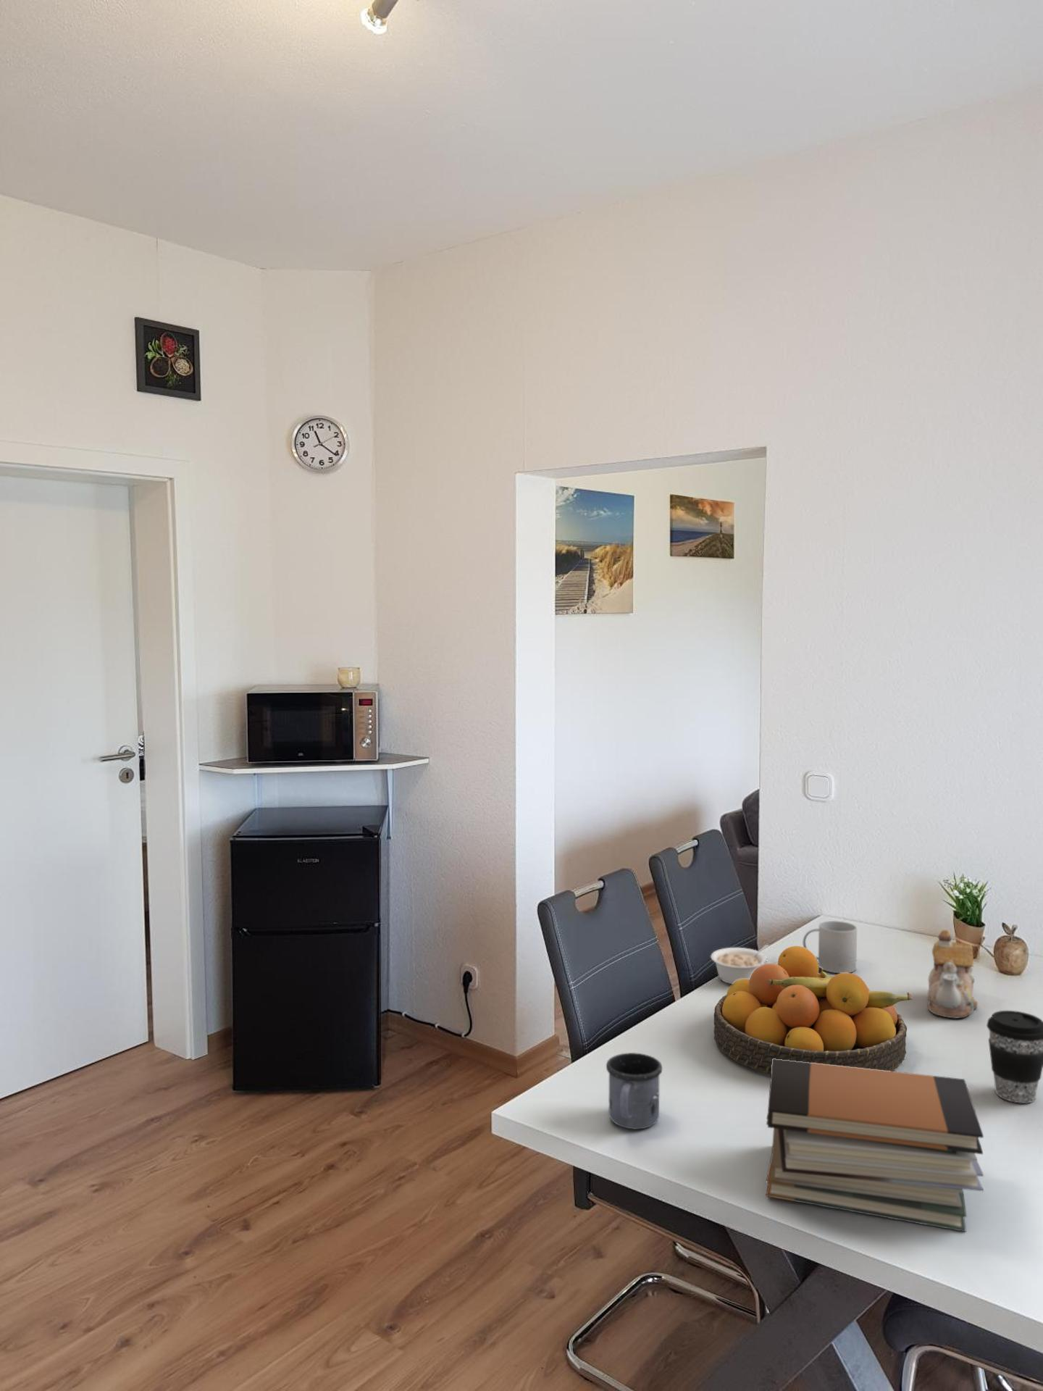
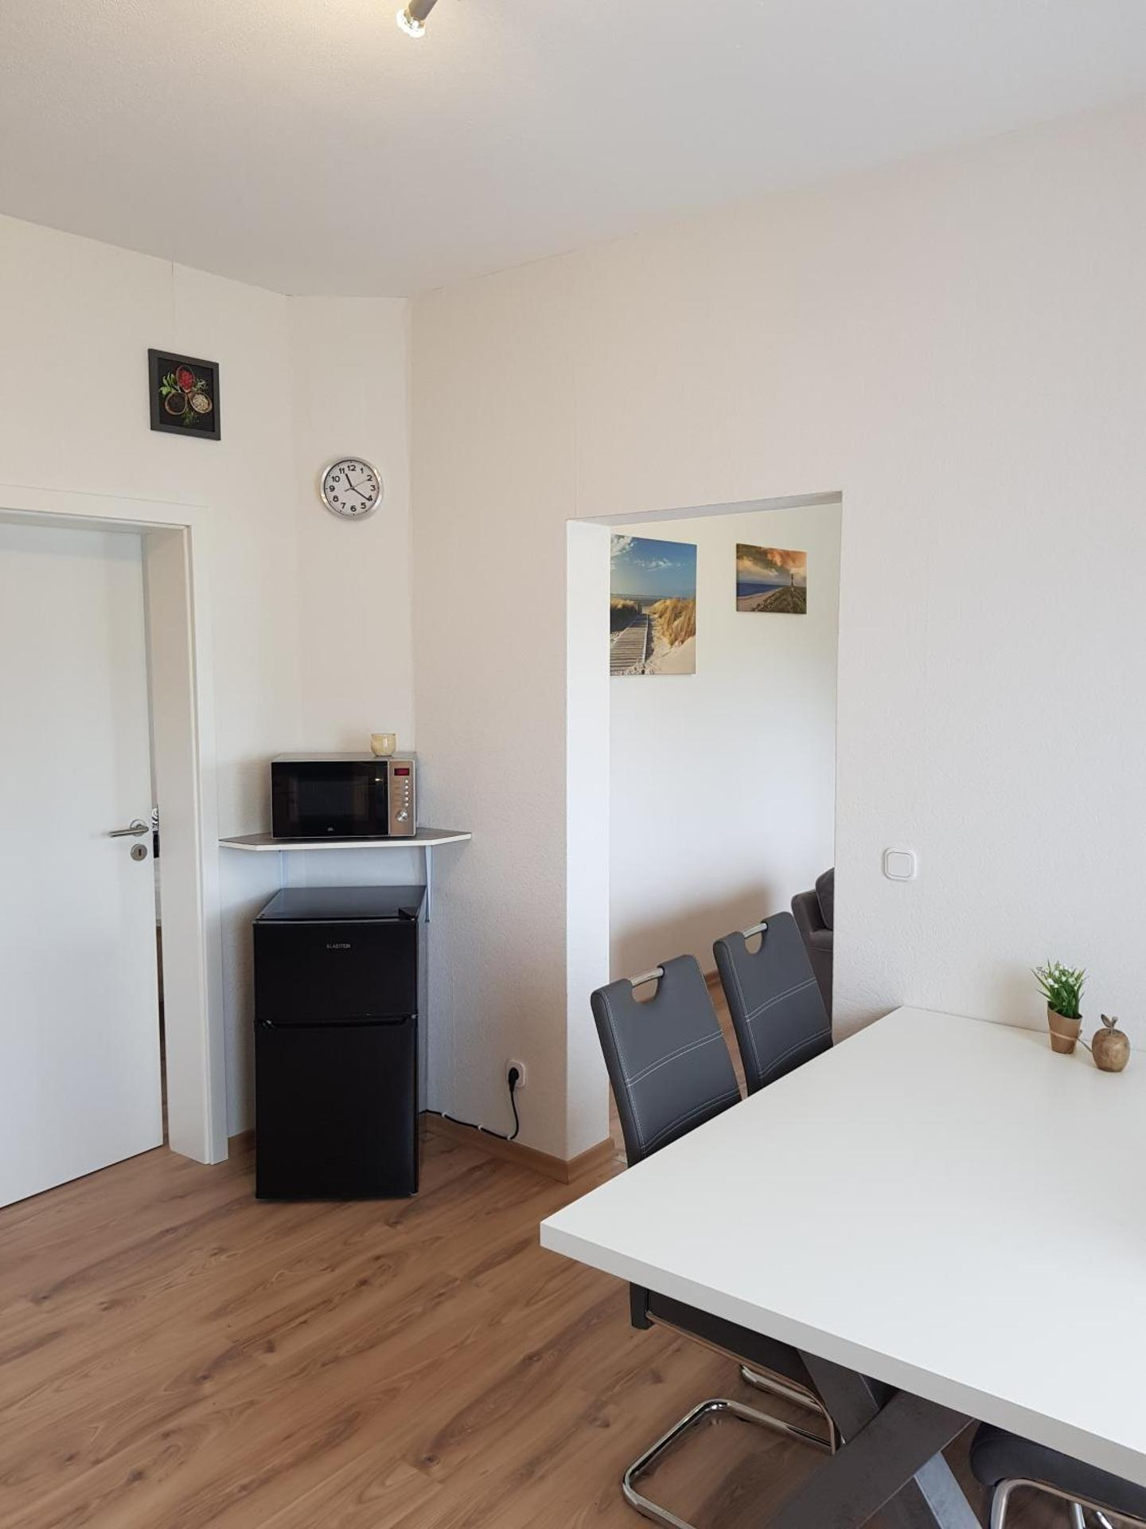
- legume (738, 964)
- mug (829, 945)
- fruit bowl (807, 1002)
- mug (631, 1094)
- book stack (869, 1139)
- teapot (952, 969)
- coffee cup (1017, 1057)
